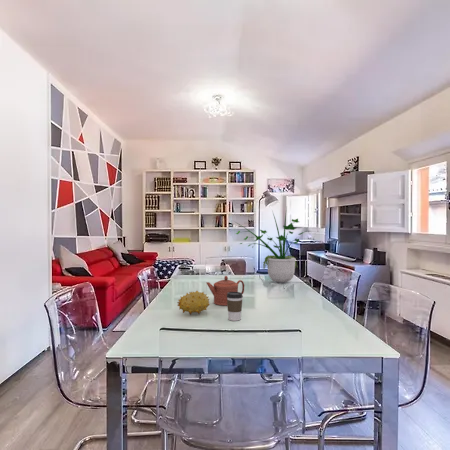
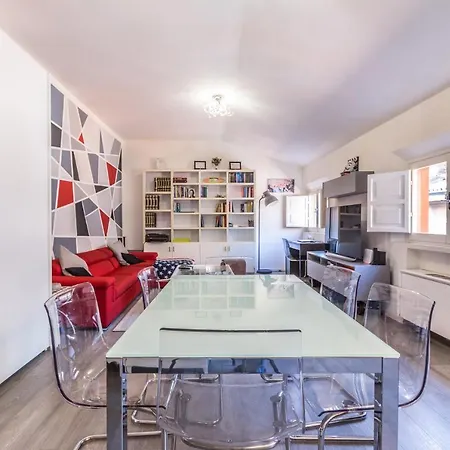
- teapot (225, 289)
- coffee cup (234, 306)
- potted plant (269, 239)
- fruit (193, 302)
